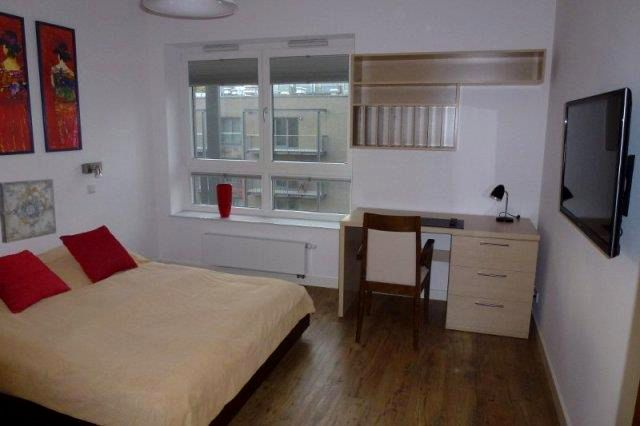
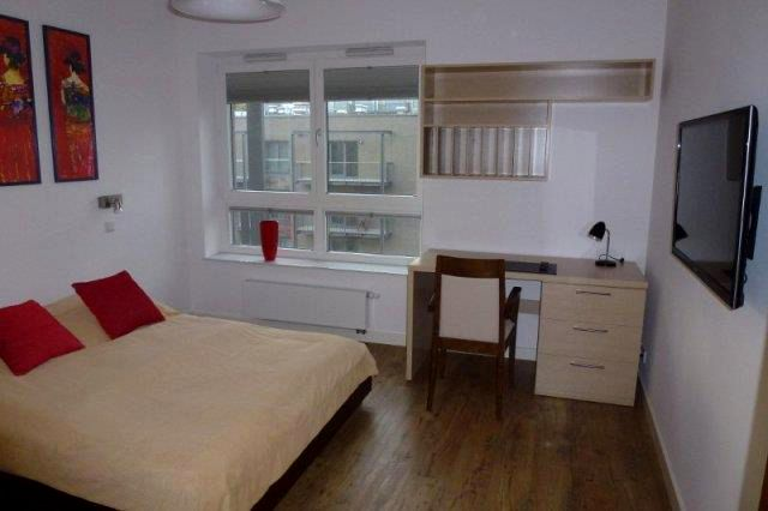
- wall art (28, 209)
